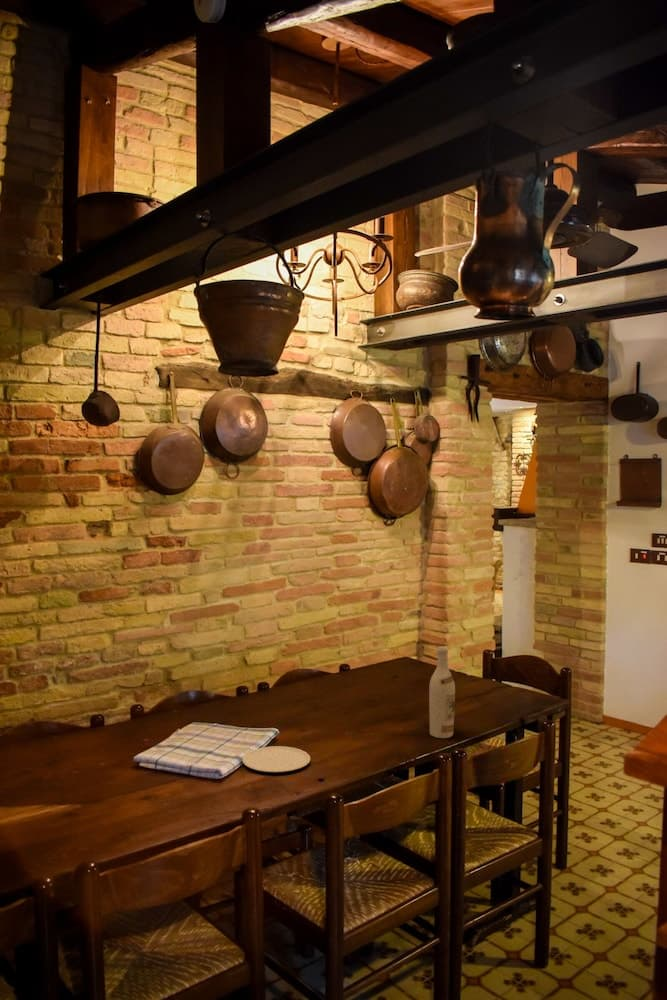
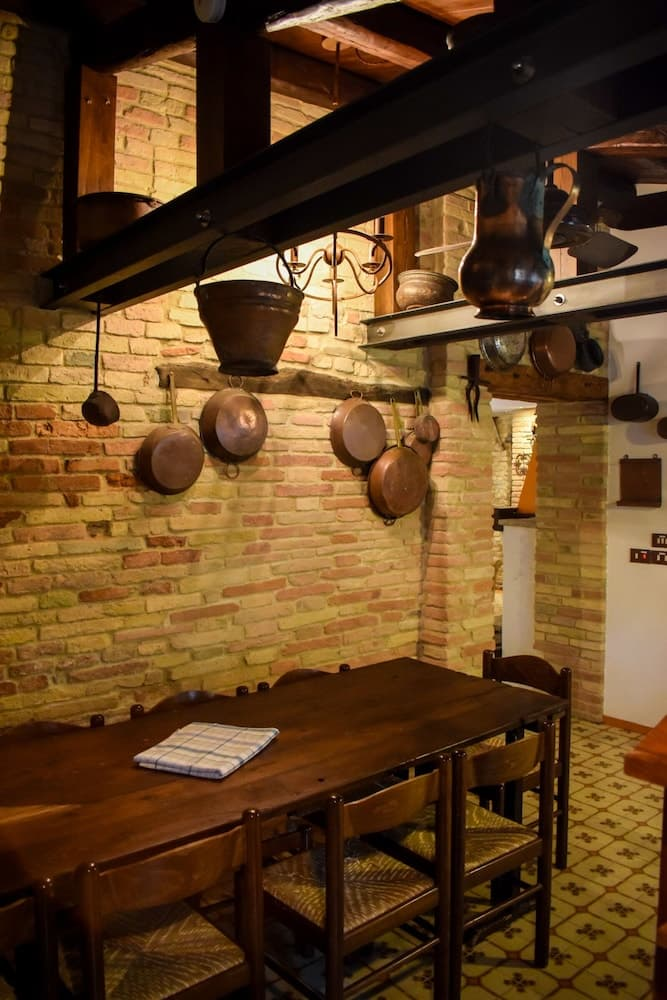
- wine bottle (442, 690)
- plate (276, 759)
